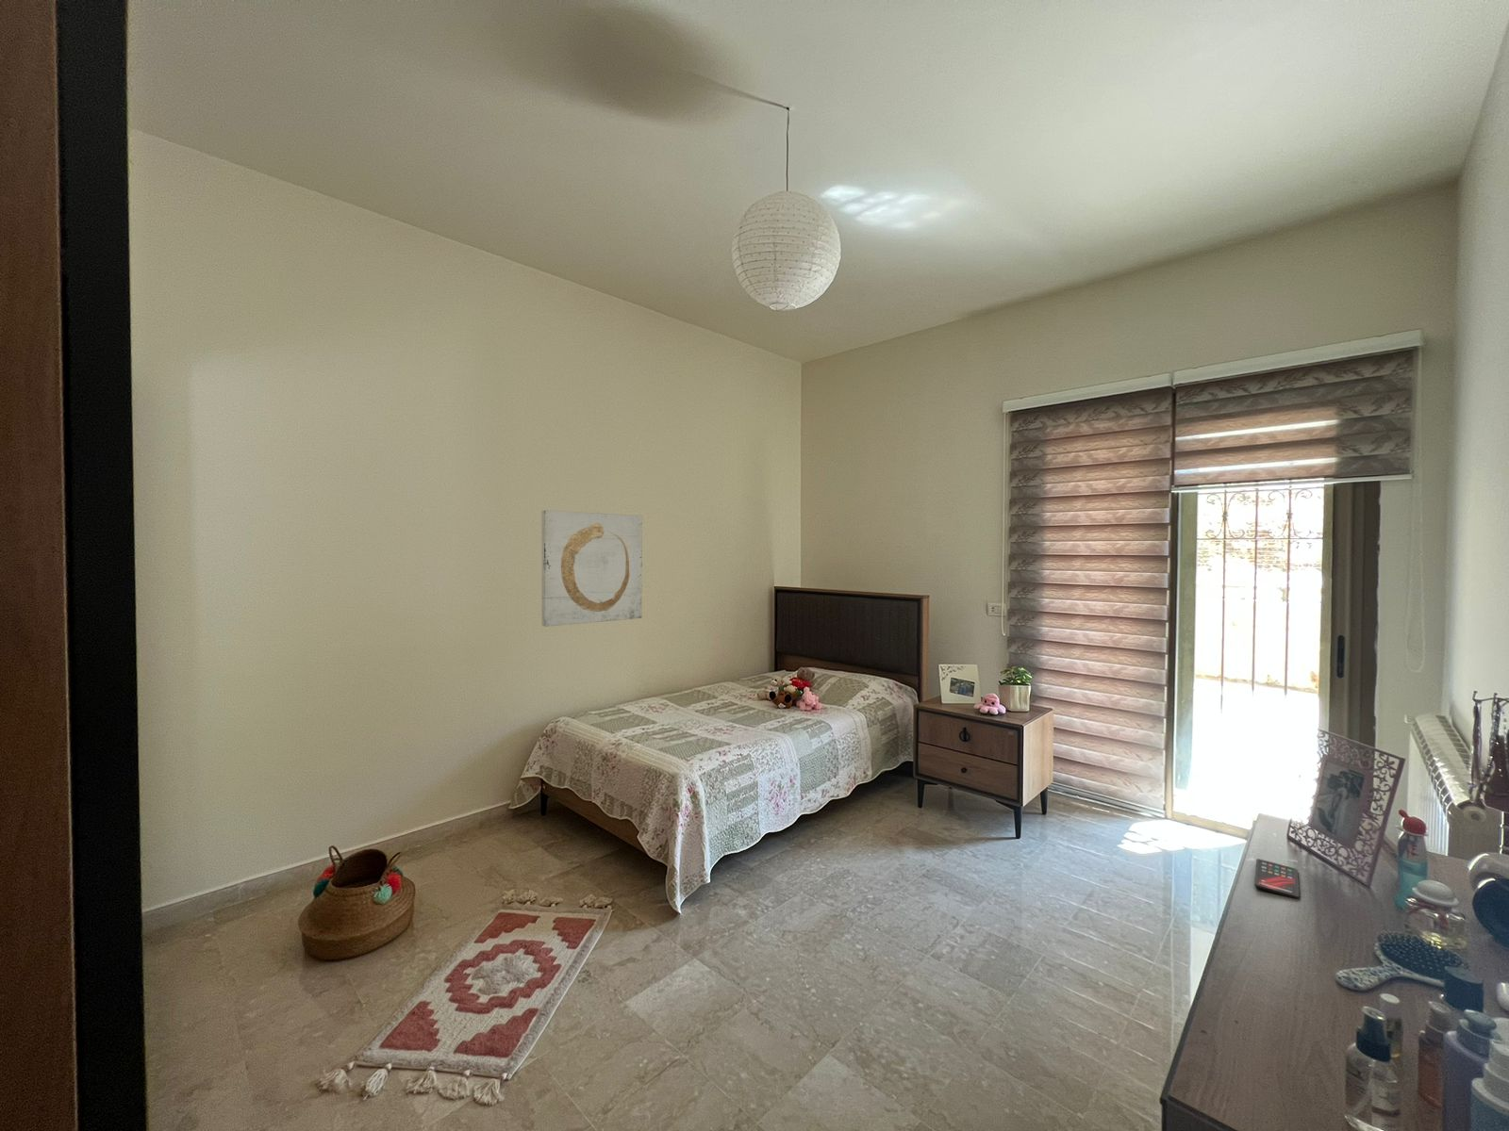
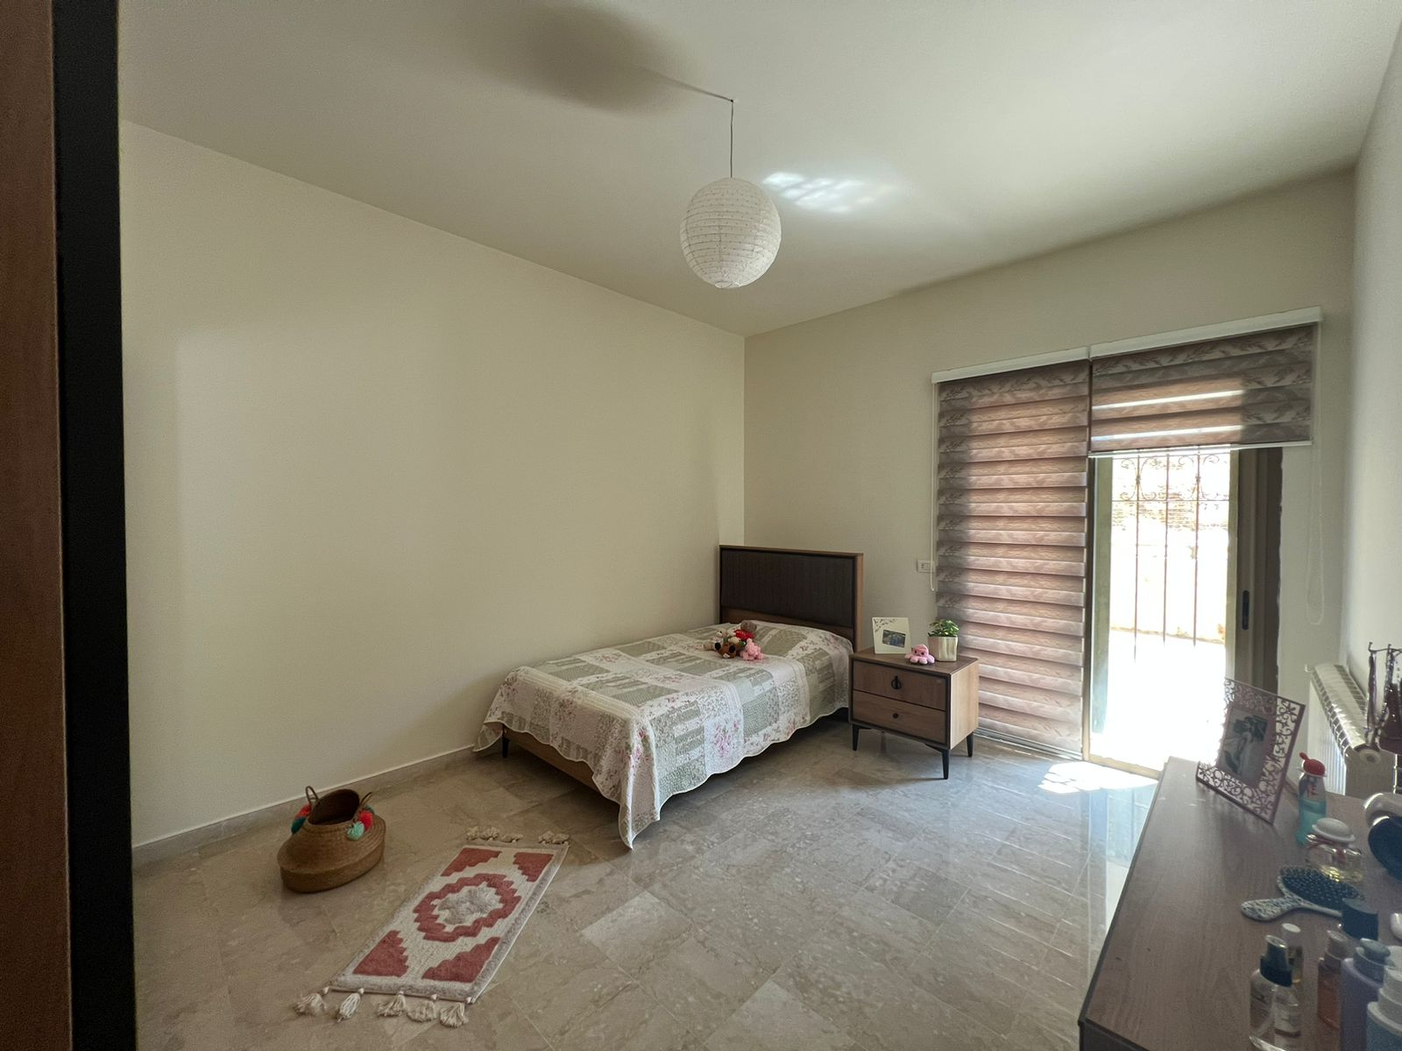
- wall art (594, 568)
- smartphone (1276, 878)
